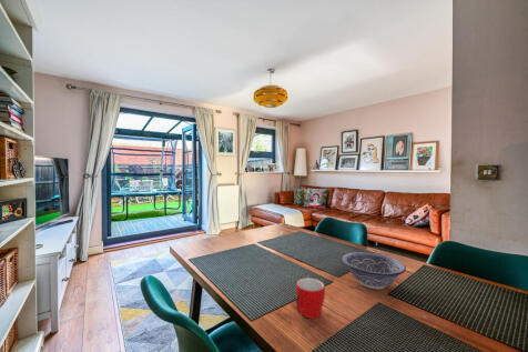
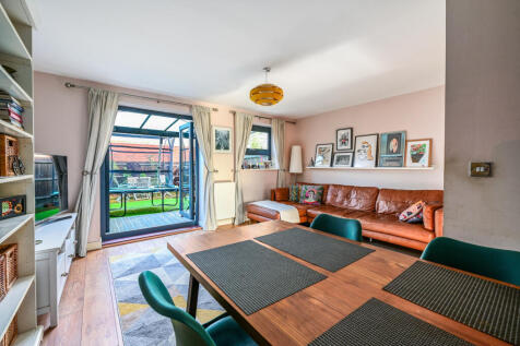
- mug (307, 300)
- decorative bowl (372, 272)
